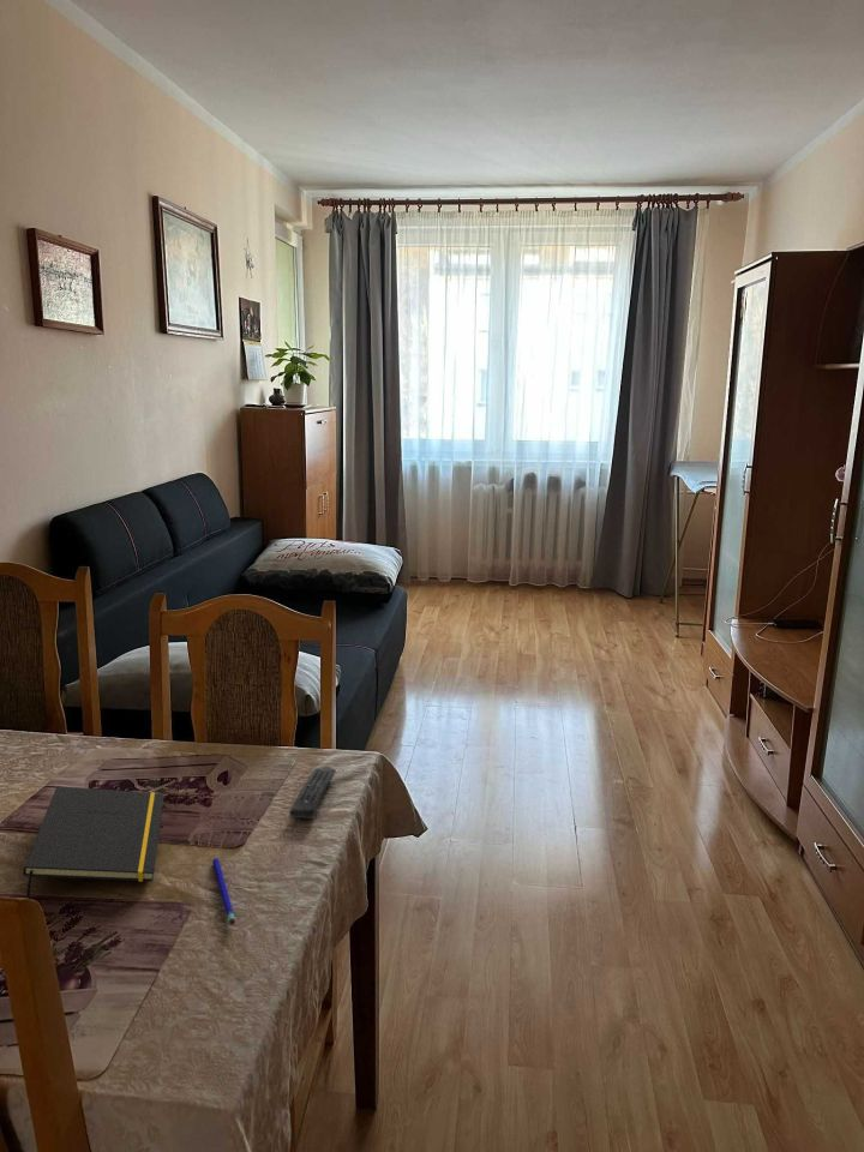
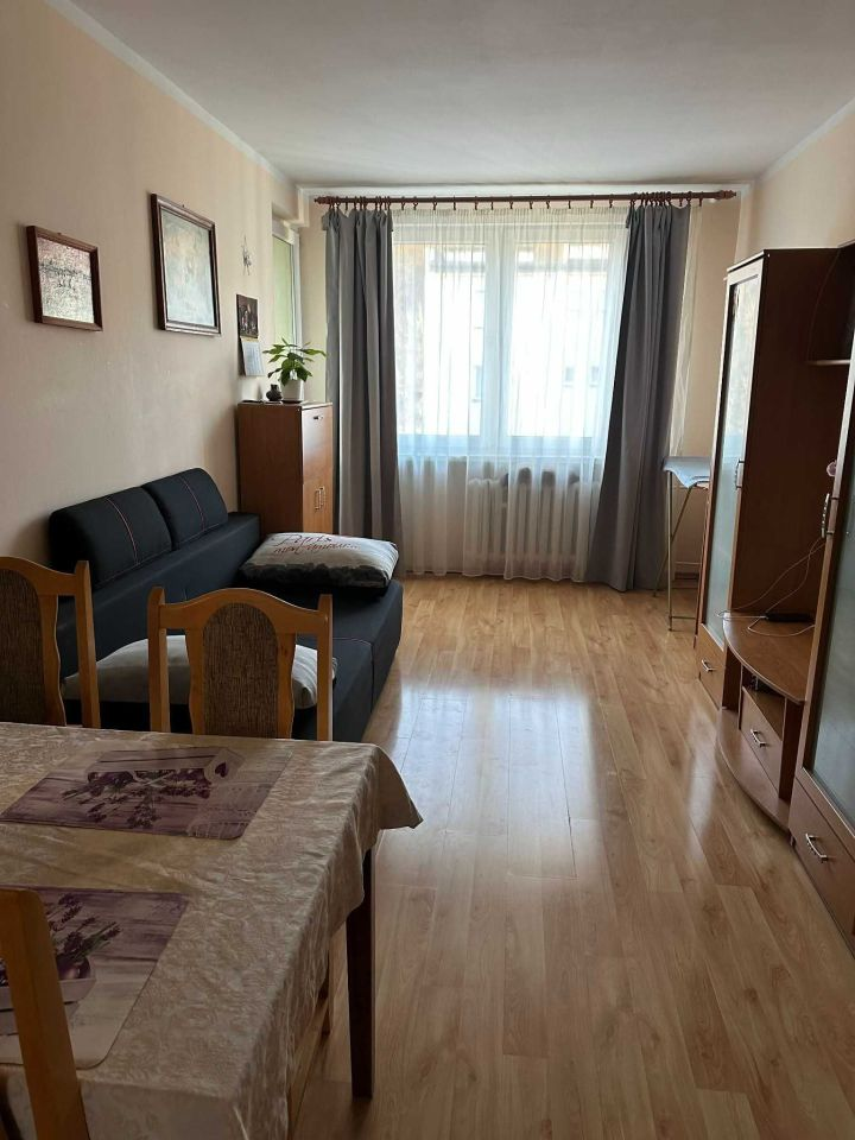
- notepad (101, 830)
- remote control (314, 788)
- pen (223, 889)
